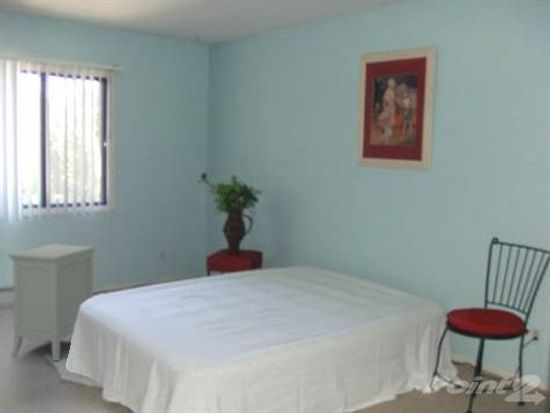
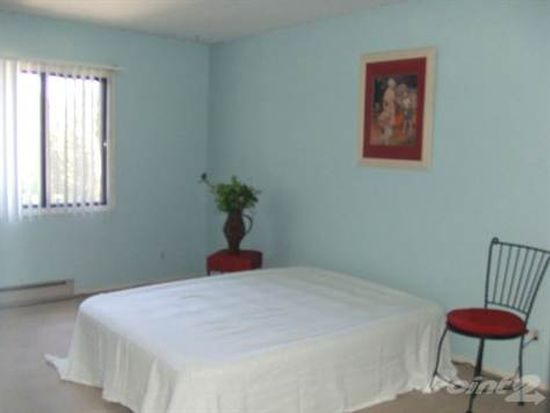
- nightstand (53, 299)
